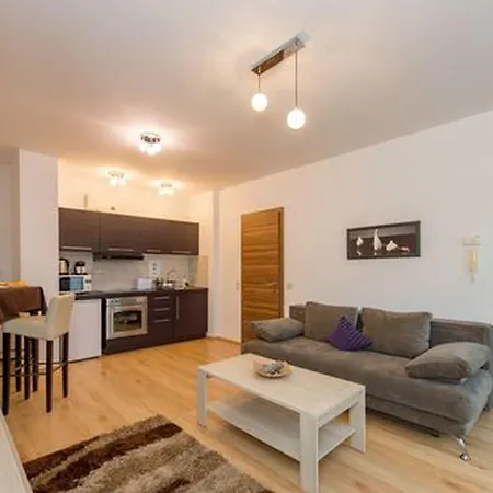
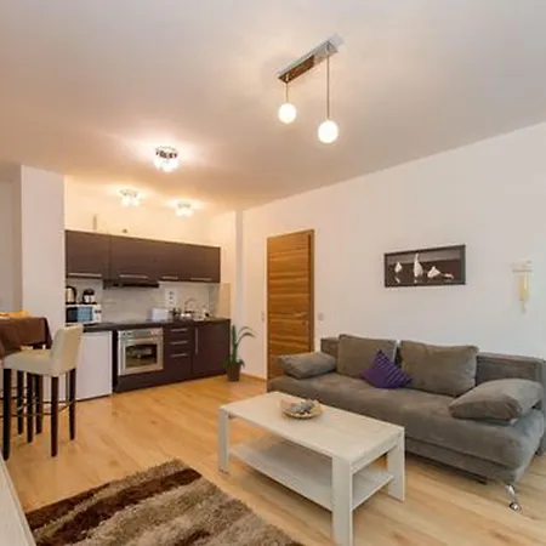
+ house plant (235, 348)
